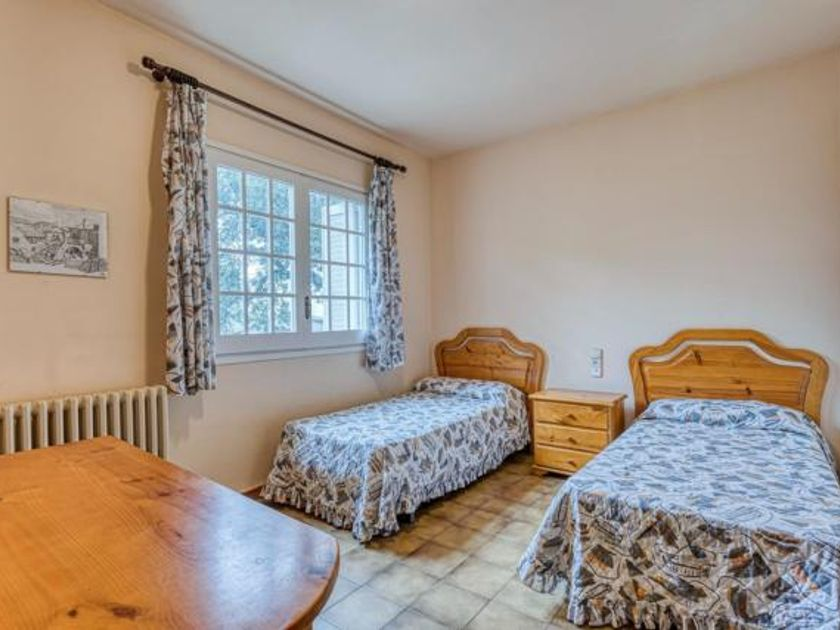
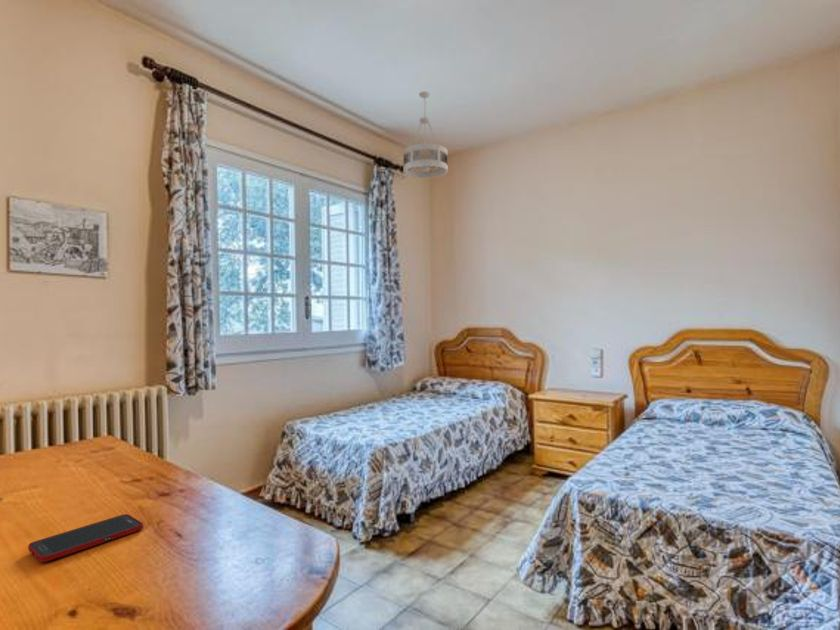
+ cell phone (88, 536)
+ ceiling light fixture (425, 133)
